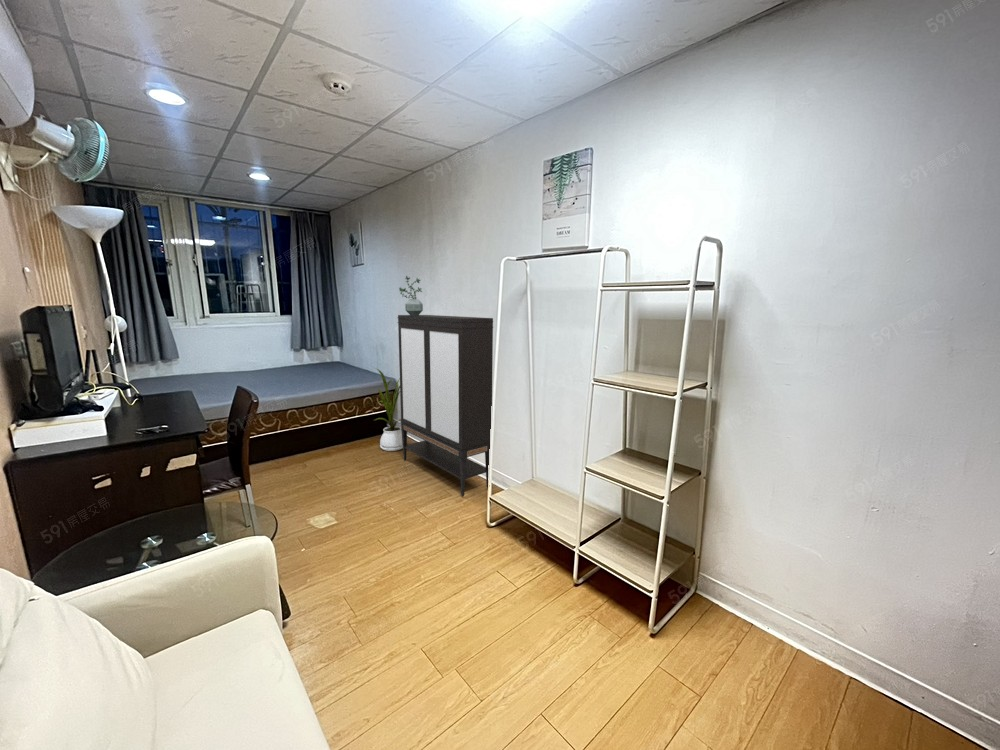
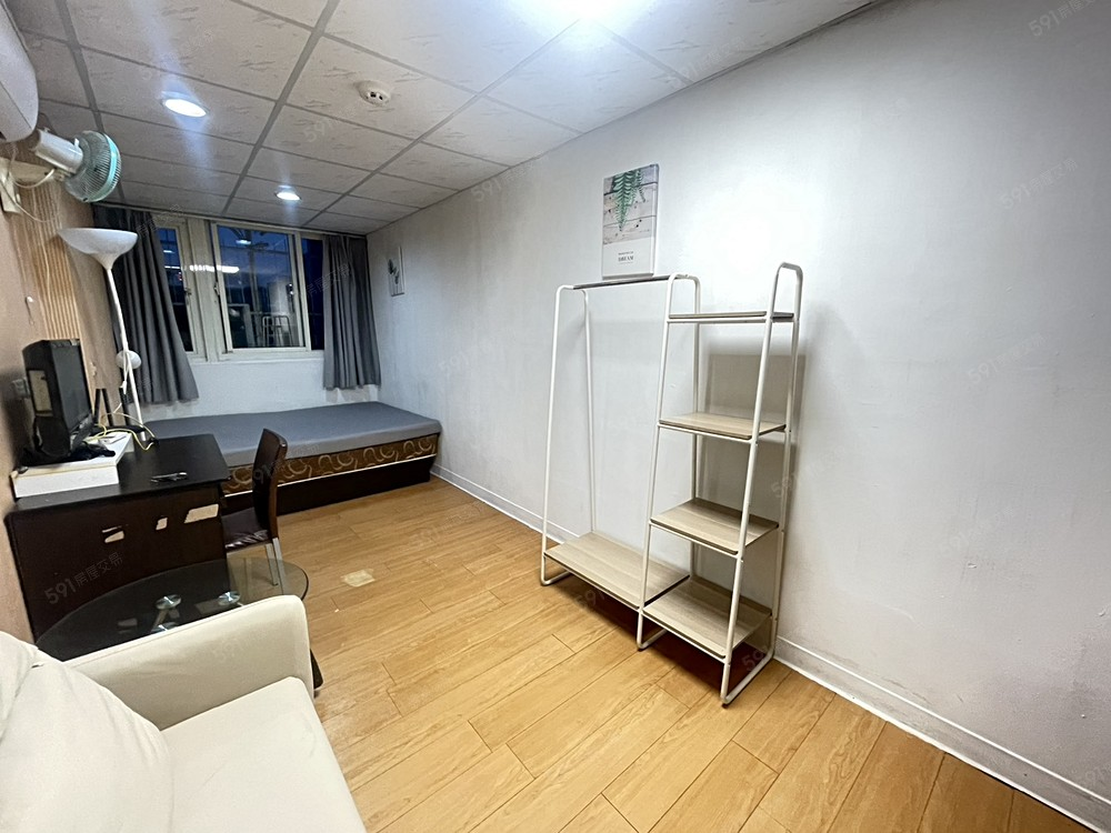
- storage cabinet (442, 397)
- house plant (390, 408)
- potted plant (411, 295)
